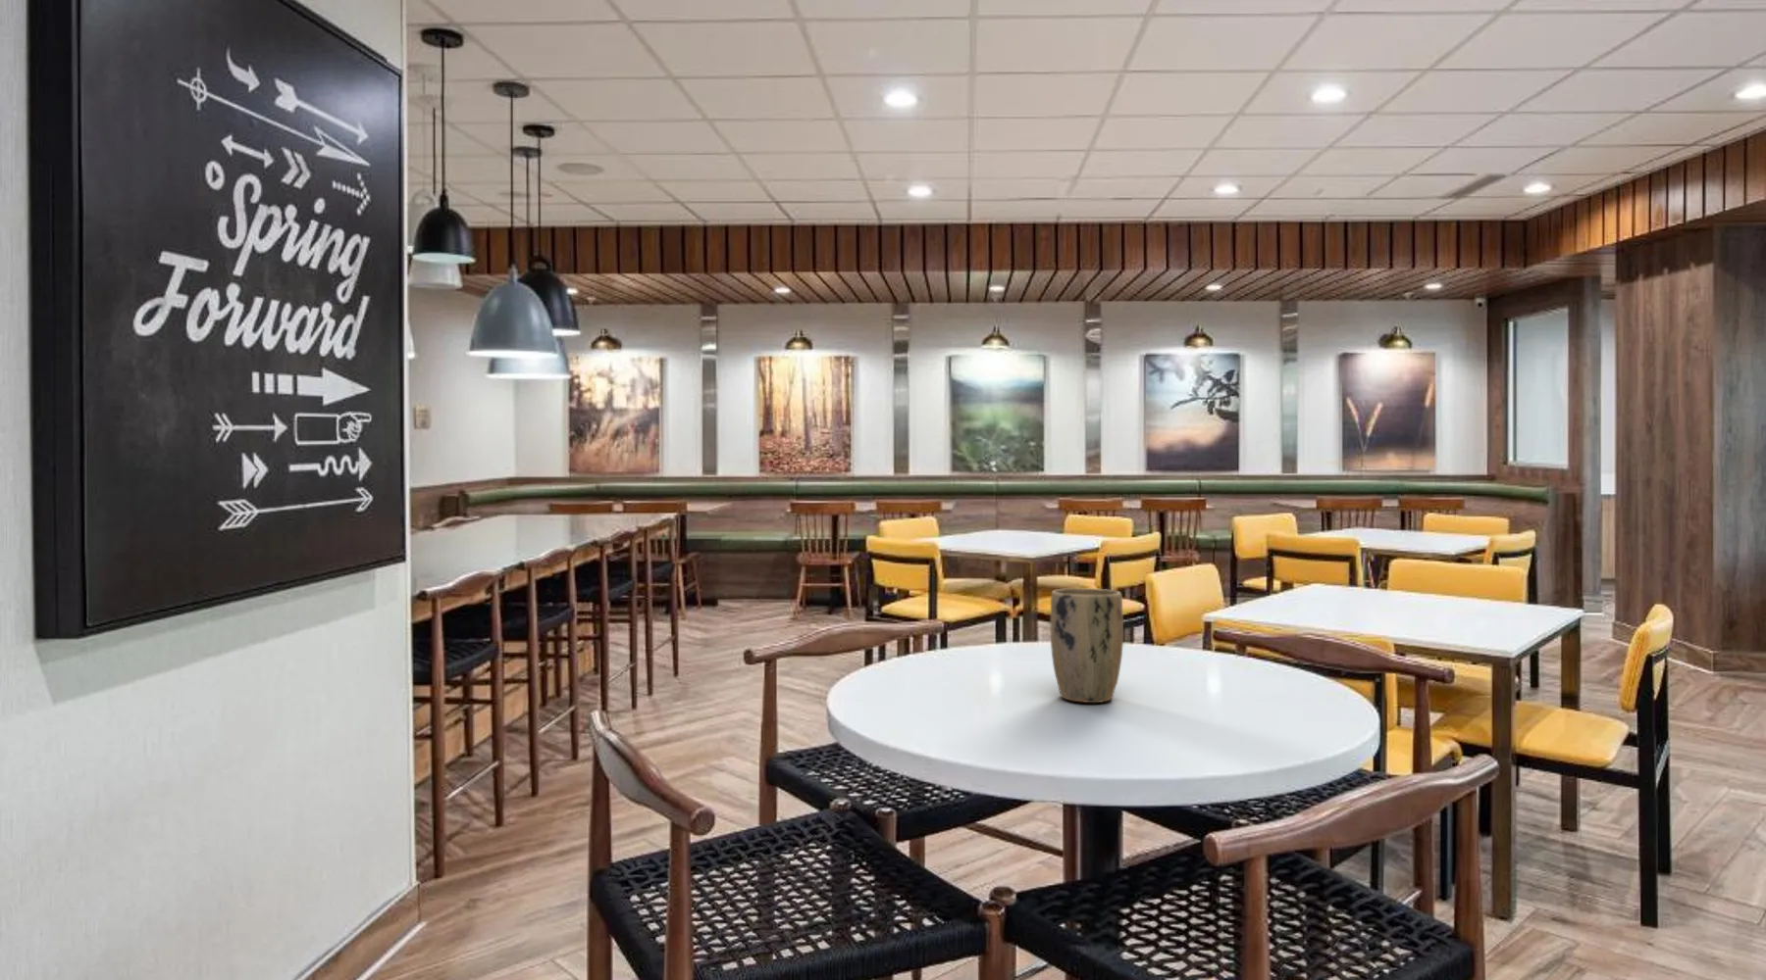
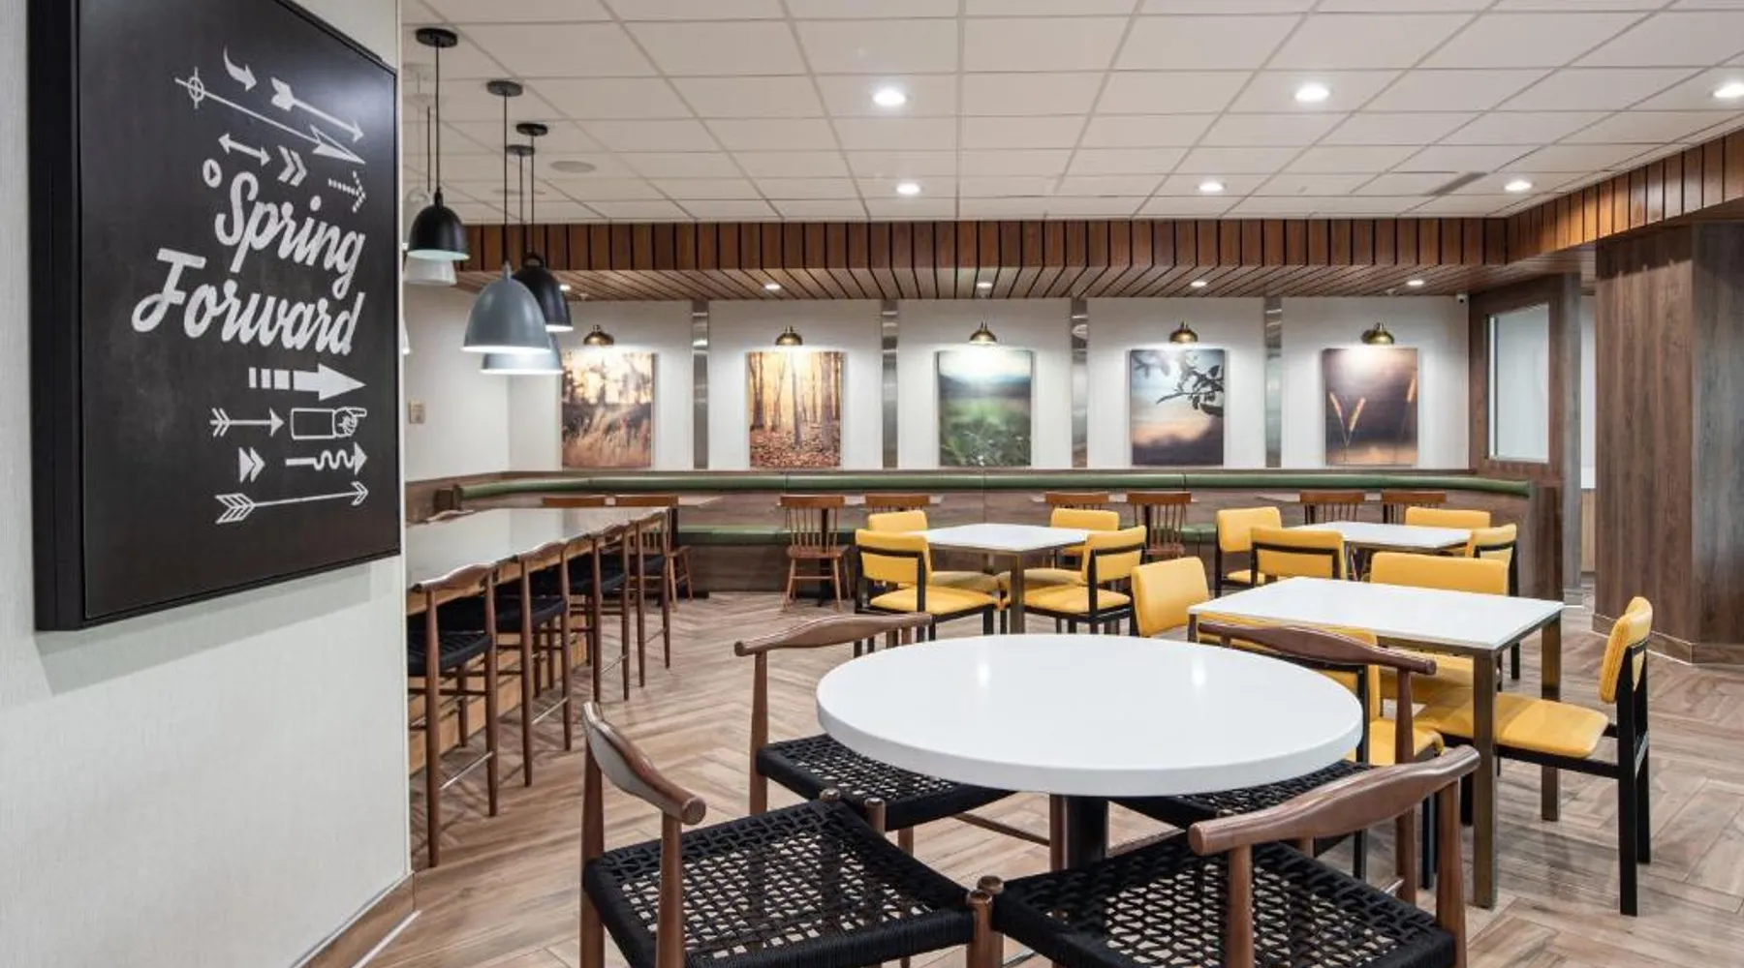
- plant pot (1086, 643)
